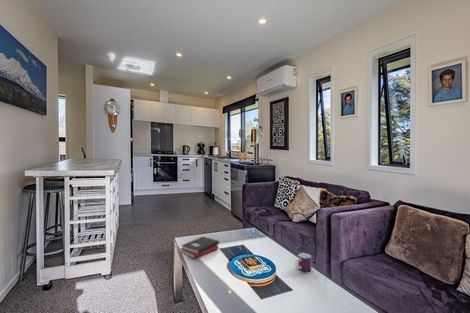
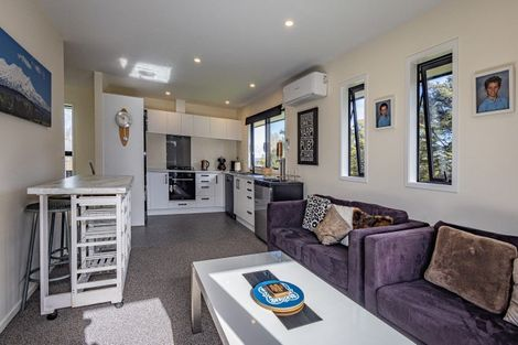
- mug (302, 262)
- hardback book (200, 246)
